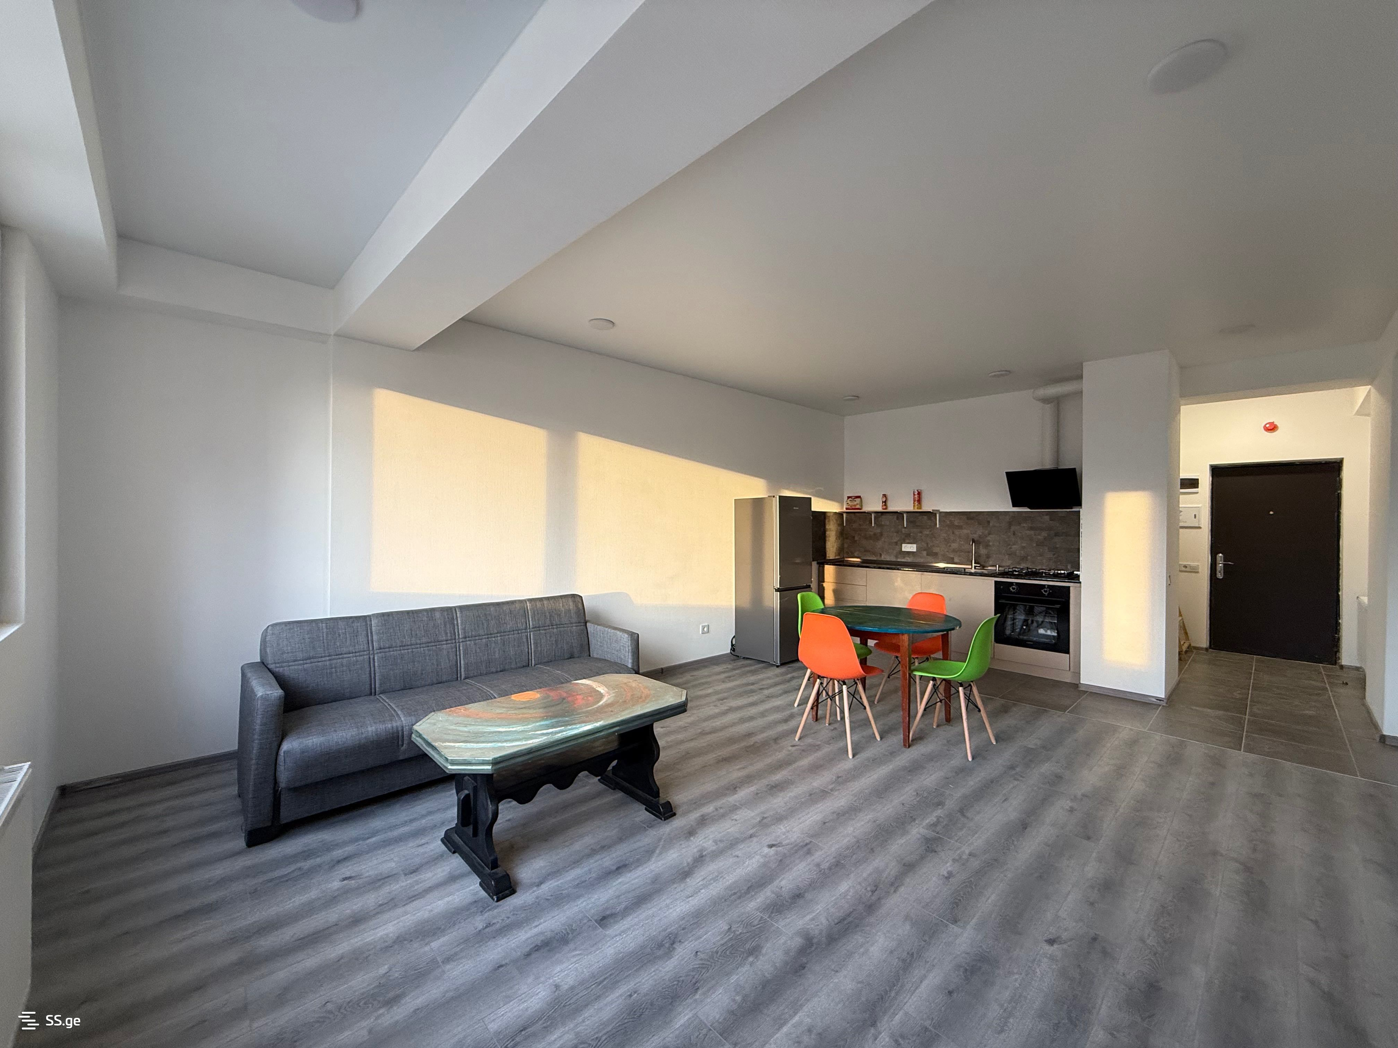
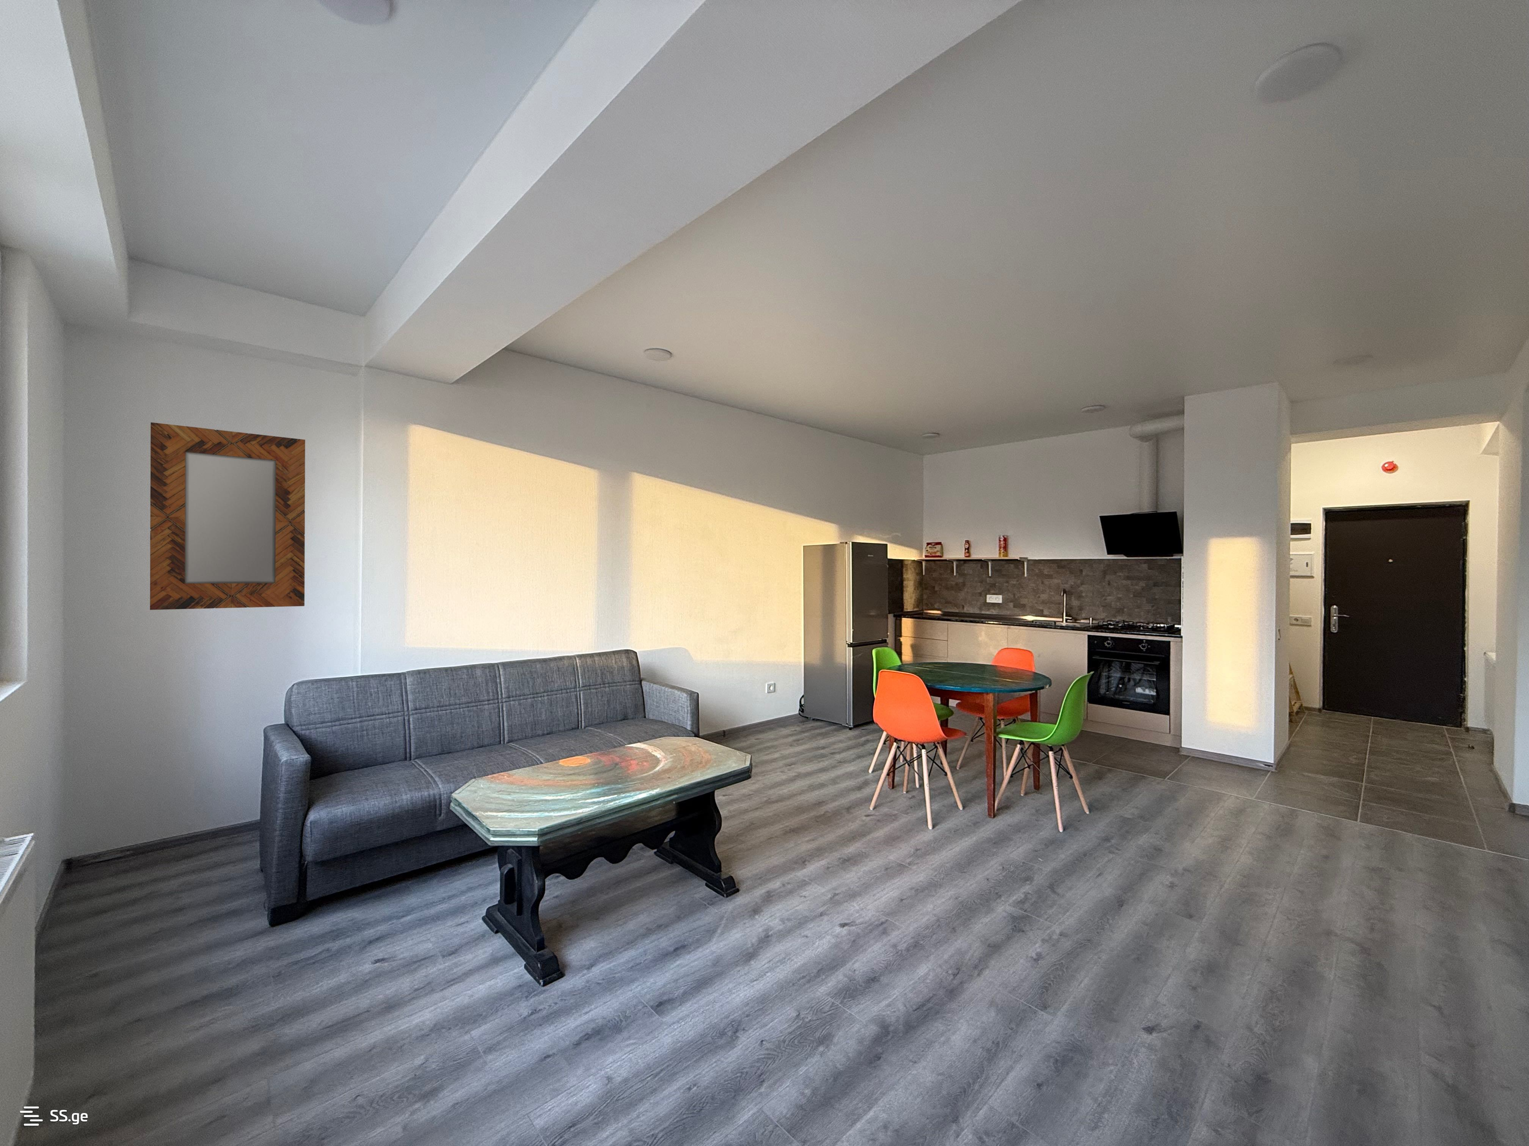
+ home mirror (232, 520)
